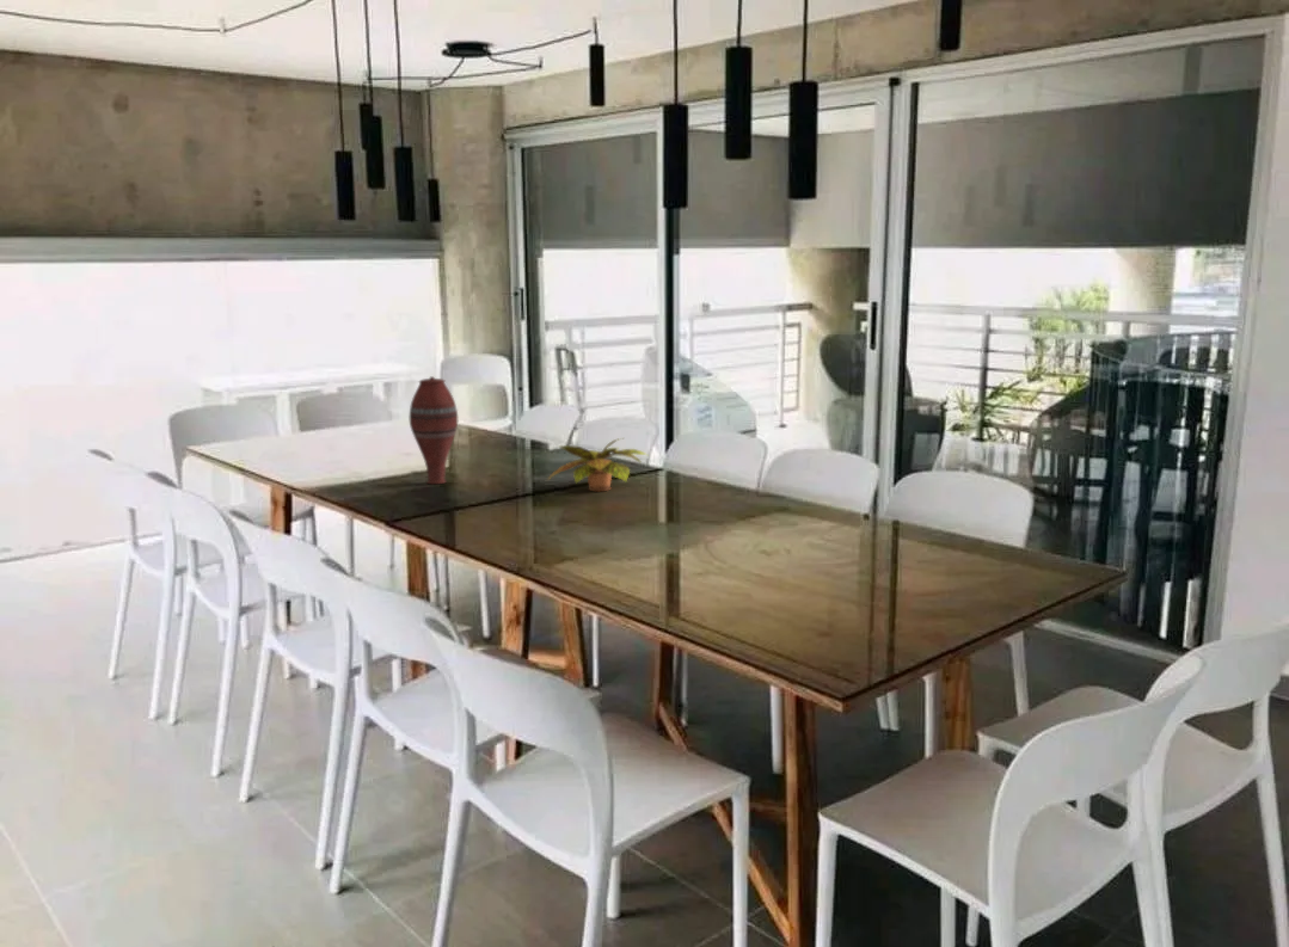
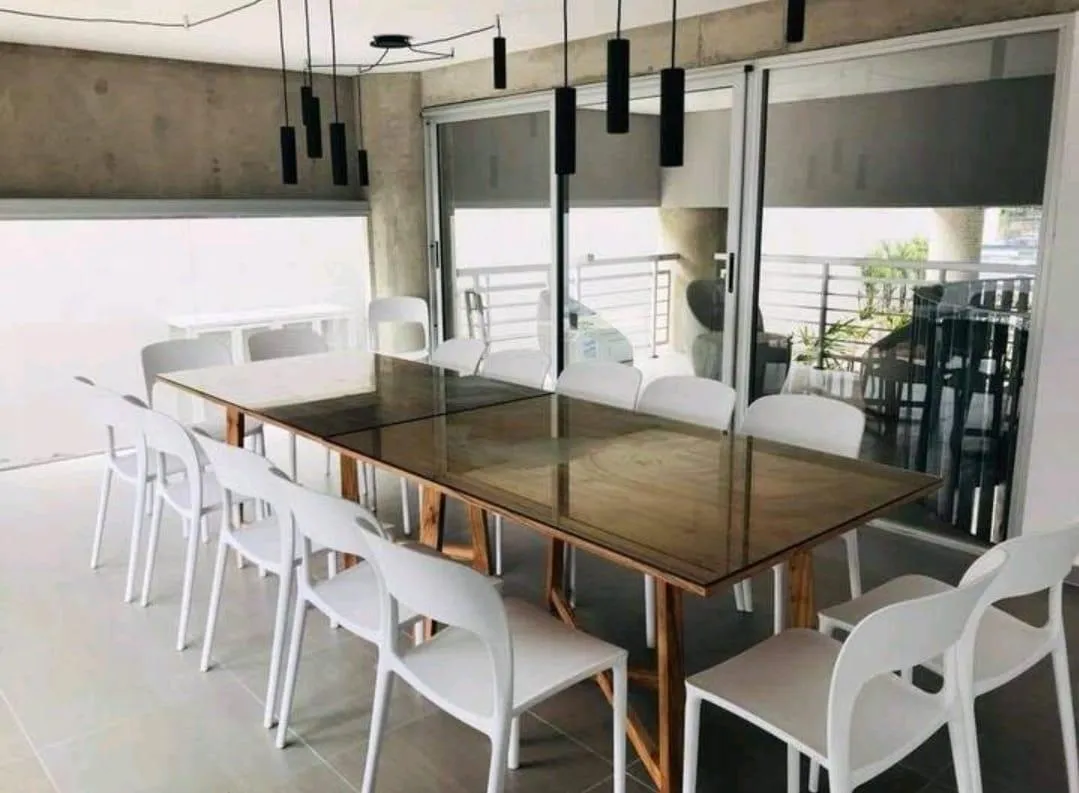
- vase (434, 430)
- plant (602, 462)
